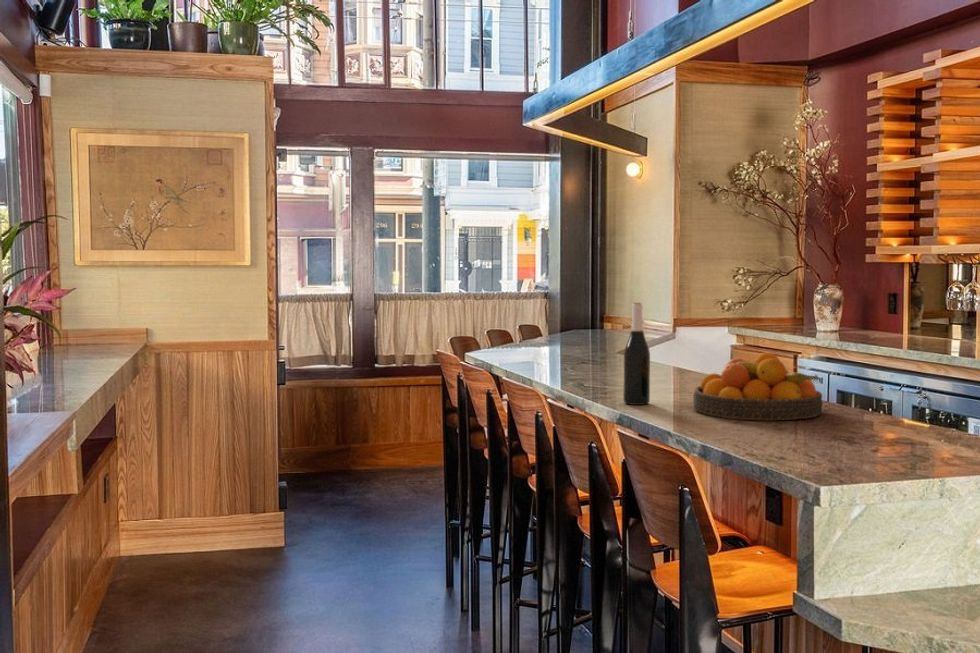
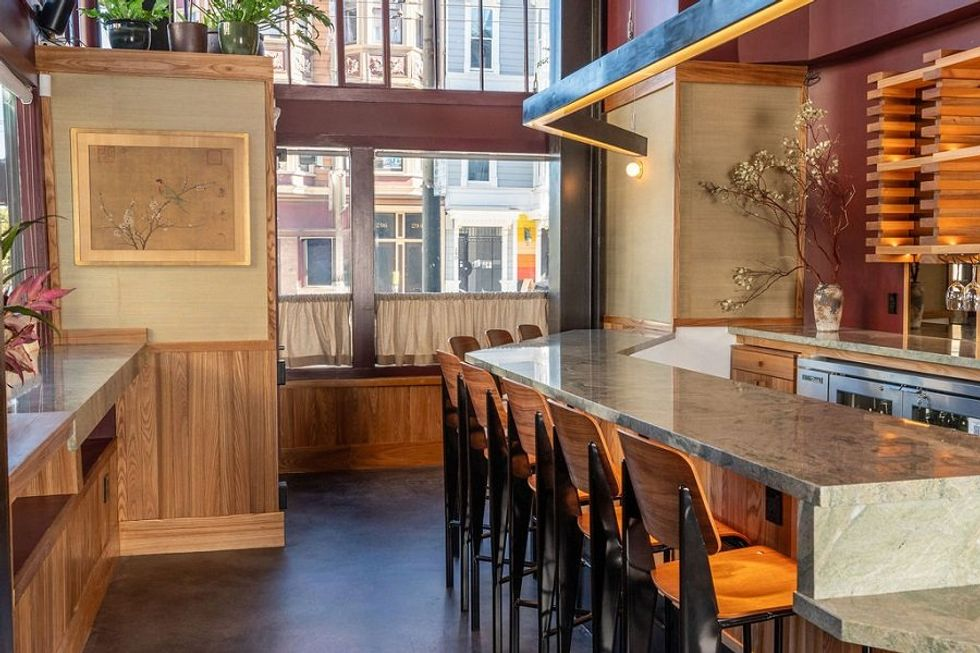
- fruit bowl (757, 383)
- wine bottle (636, 353)
